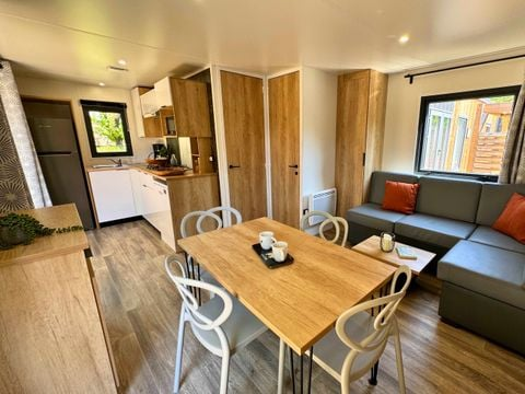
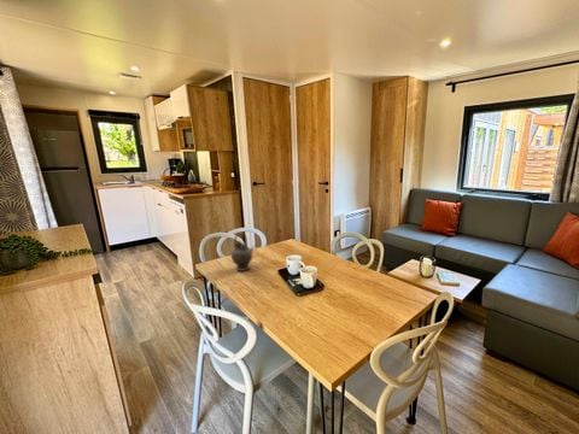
+ teapot (244, 250)
